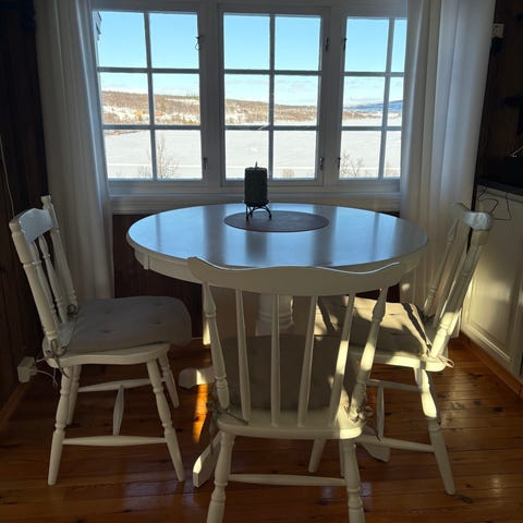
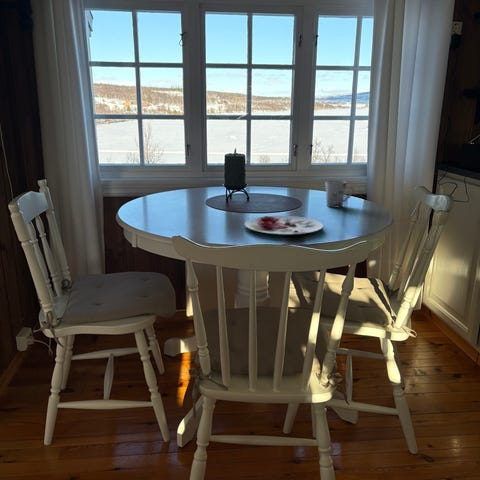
+ plate (283, 223)
+ cup (339, 193)
